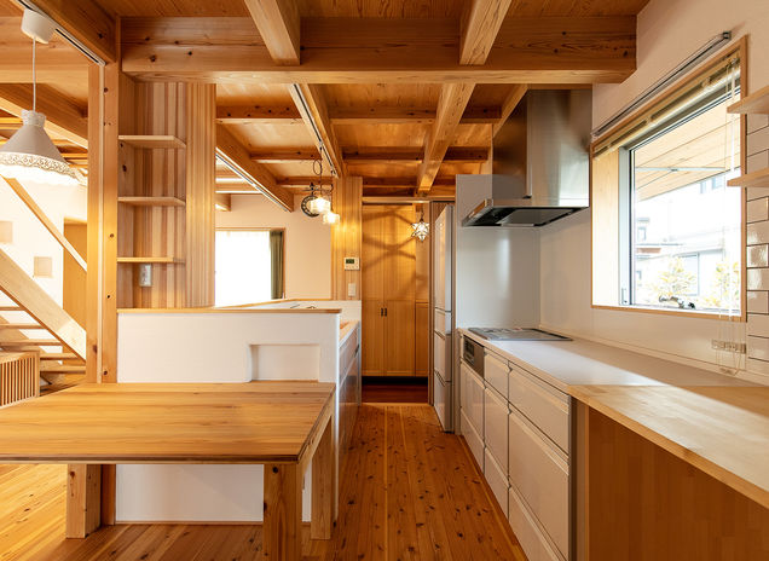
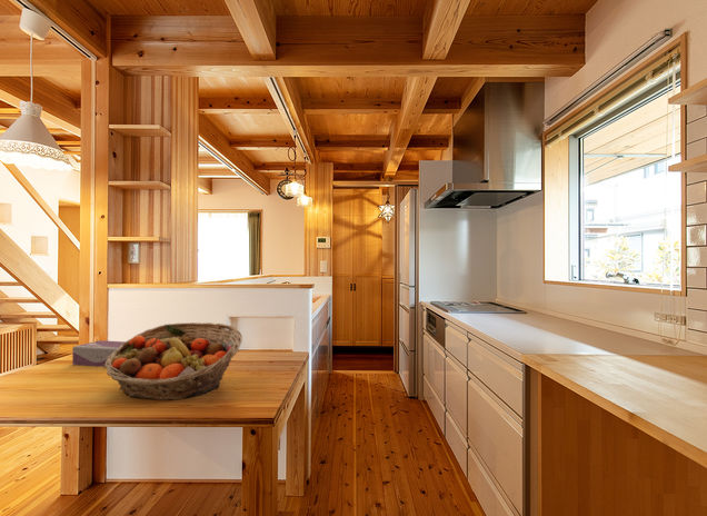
+ tissue box (110, 353)
+ fruit basket (177, 357)
